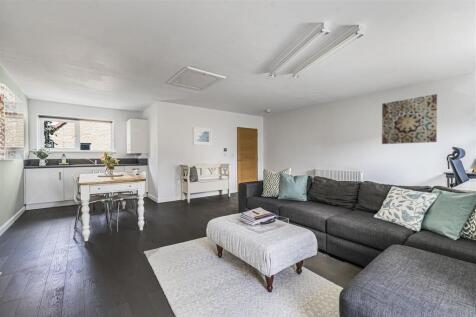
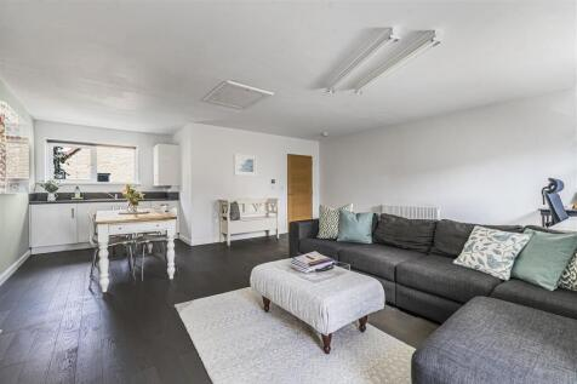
- wall art (407, 121)
